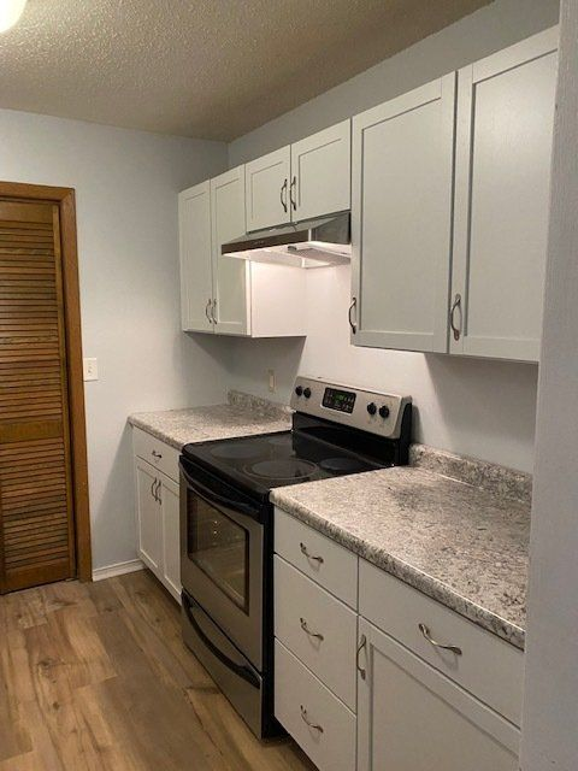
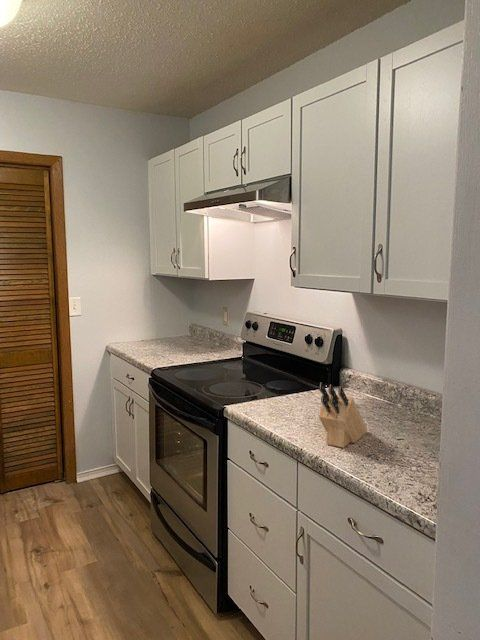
+ knife block (342, 409)
